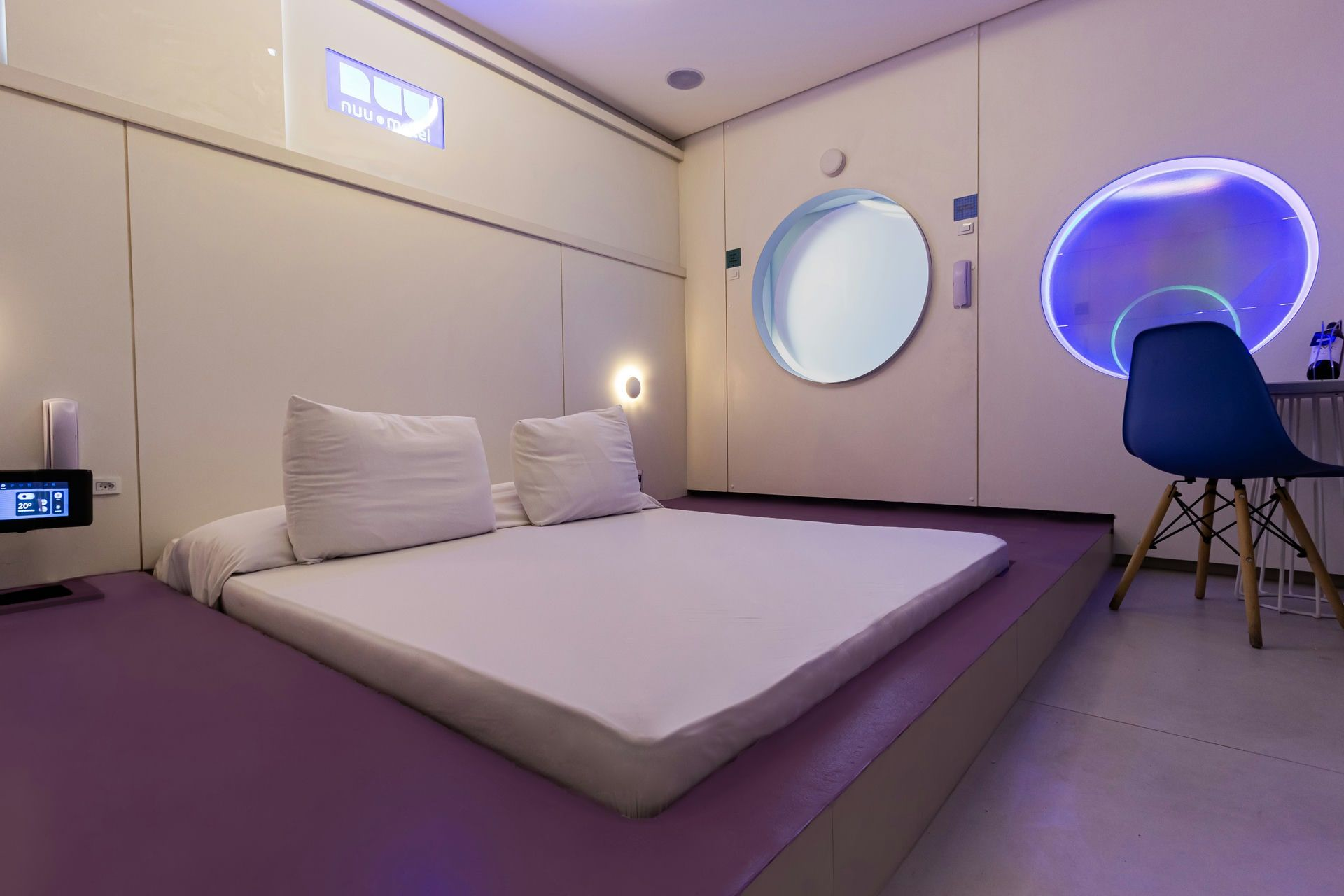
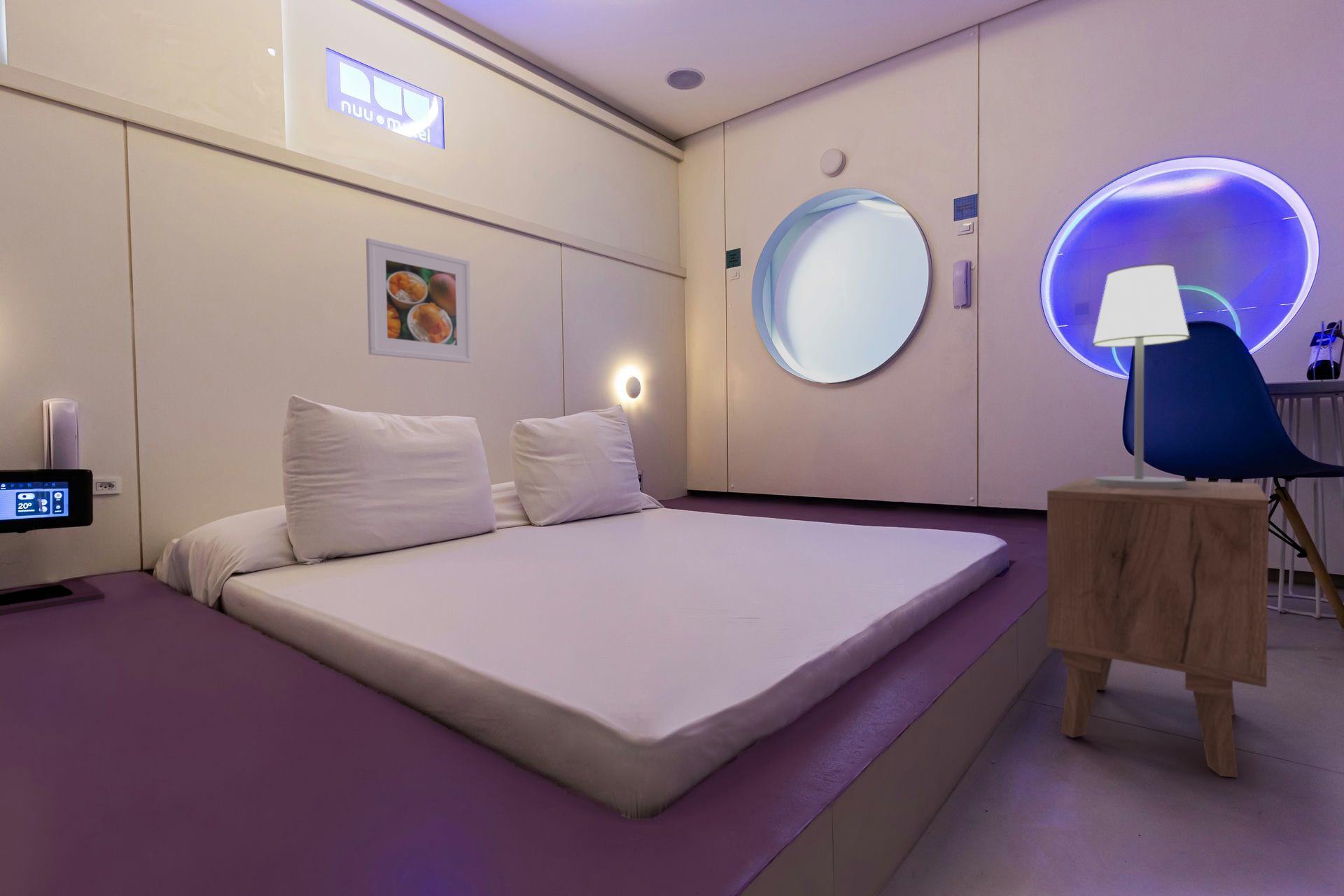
+ table lamp (1139, 377)
+ nightstand (1149, 605)
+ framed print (422, 304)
